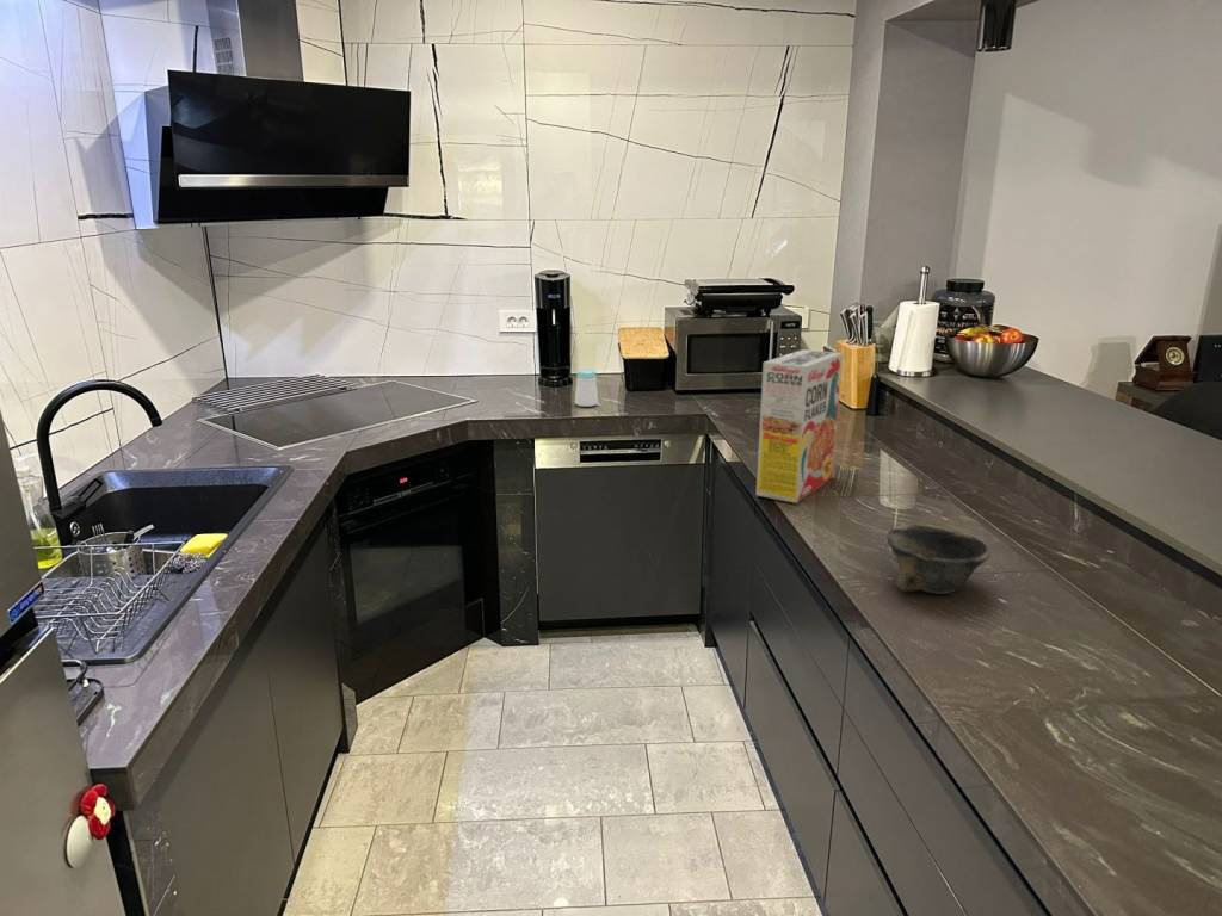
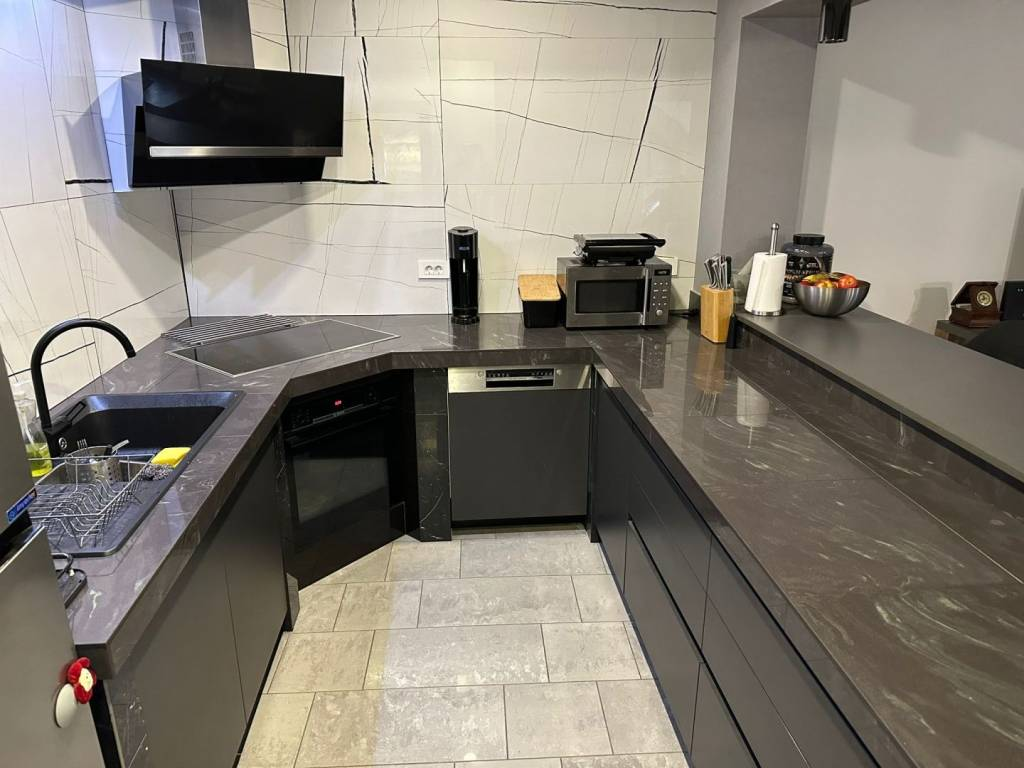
- salt shaker (586, 386)
- bowl (934, 562)
- cereal box (800, 422)
